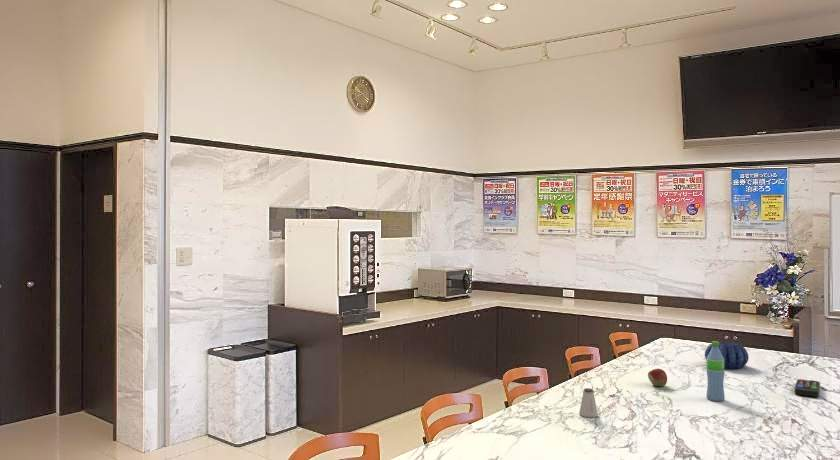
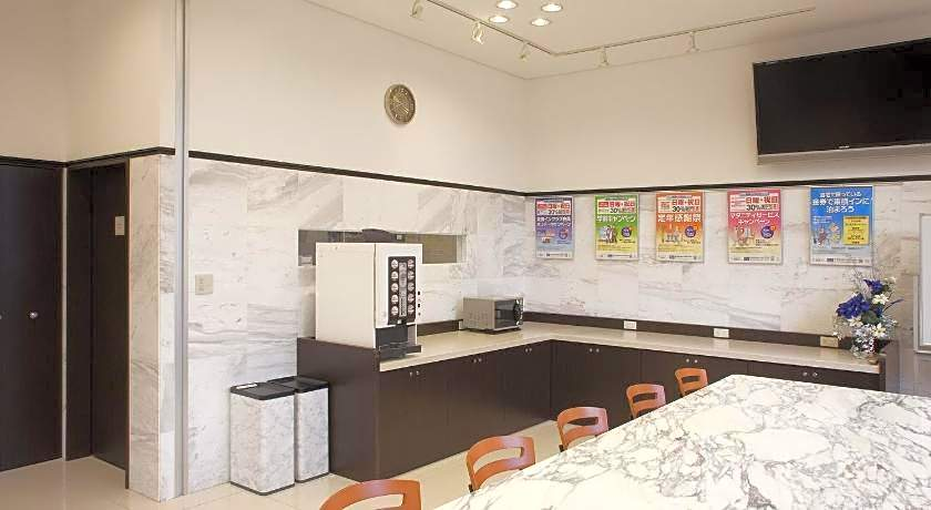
- remote control (807, 387)
- decorative bowl (726, 354)
- water bottle (715, 370)
- fruit (657, 376)
- saltshaker (588, 401)
